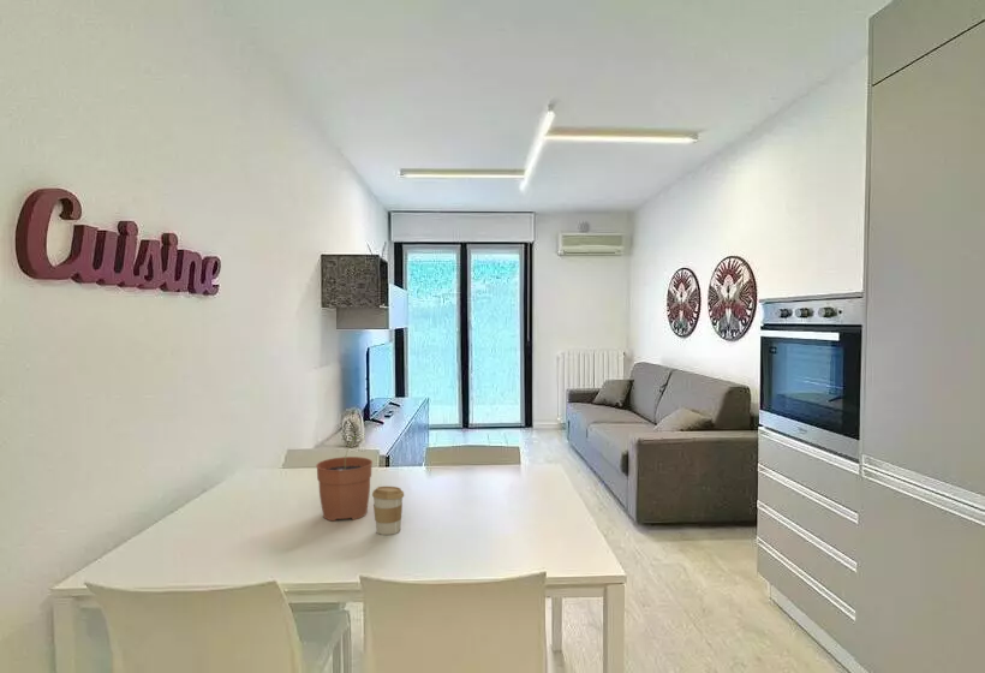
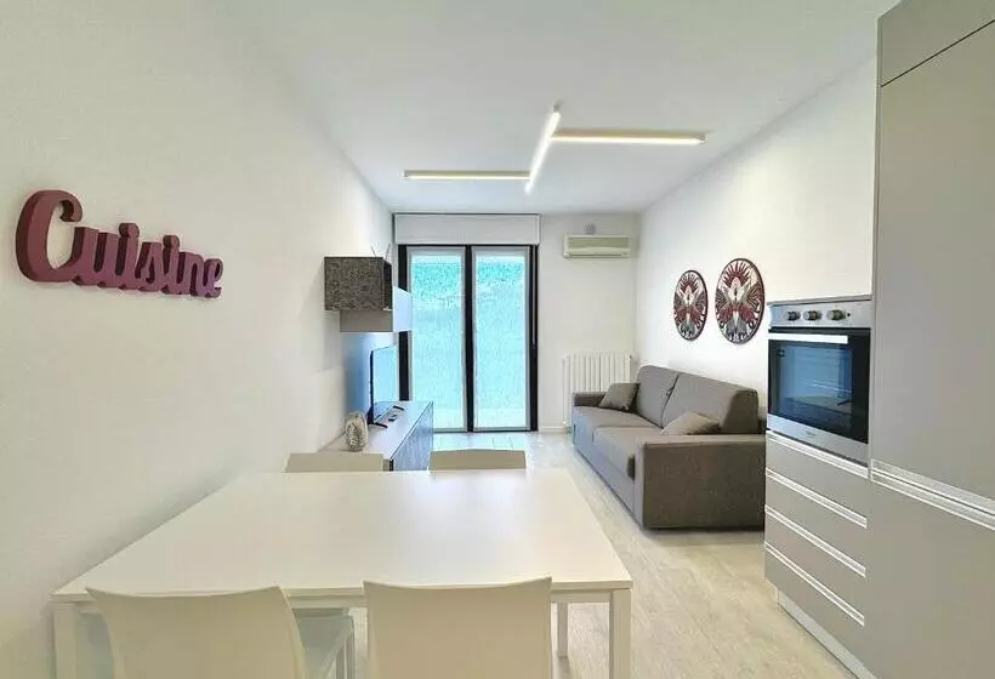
- coffee cup (388, 508)
- plant pot (345, 475)
